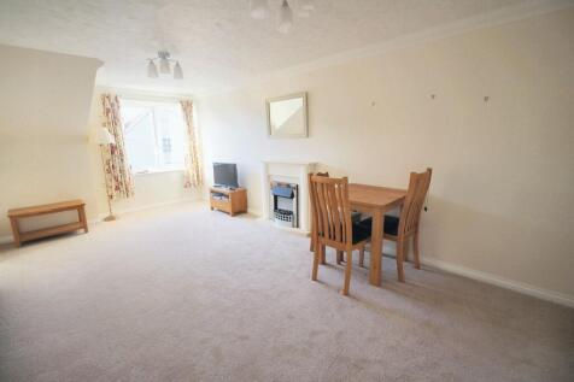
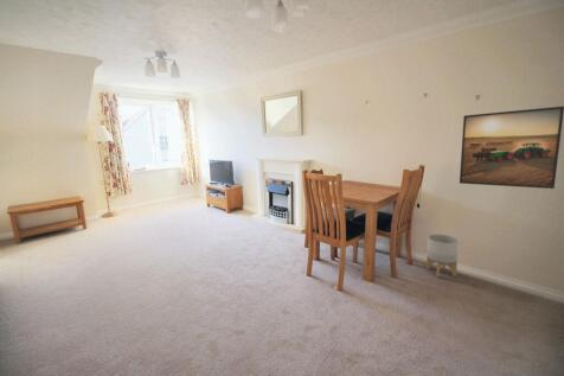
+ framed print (505, 148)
+ planter (441, 255)
